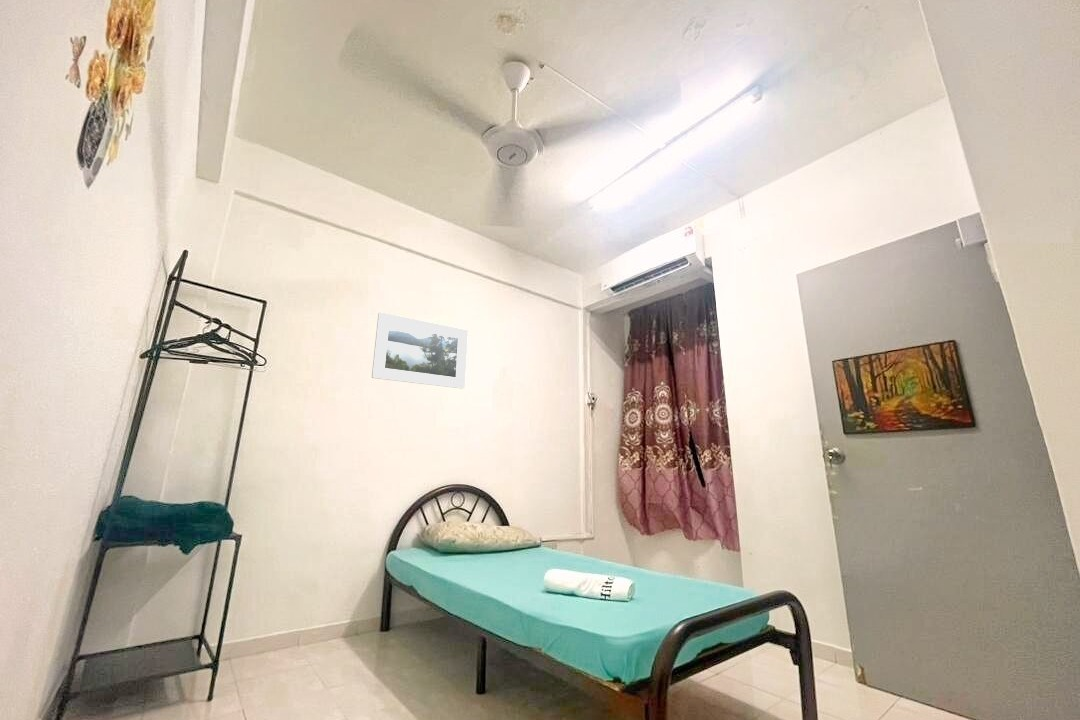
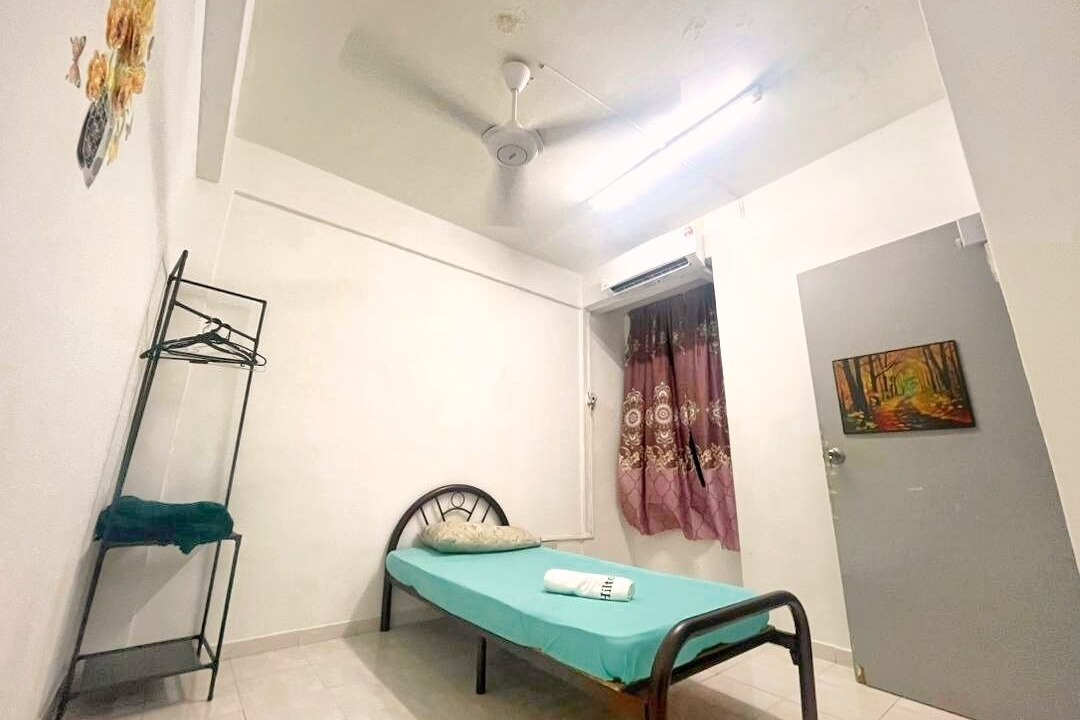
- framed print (423, 352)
